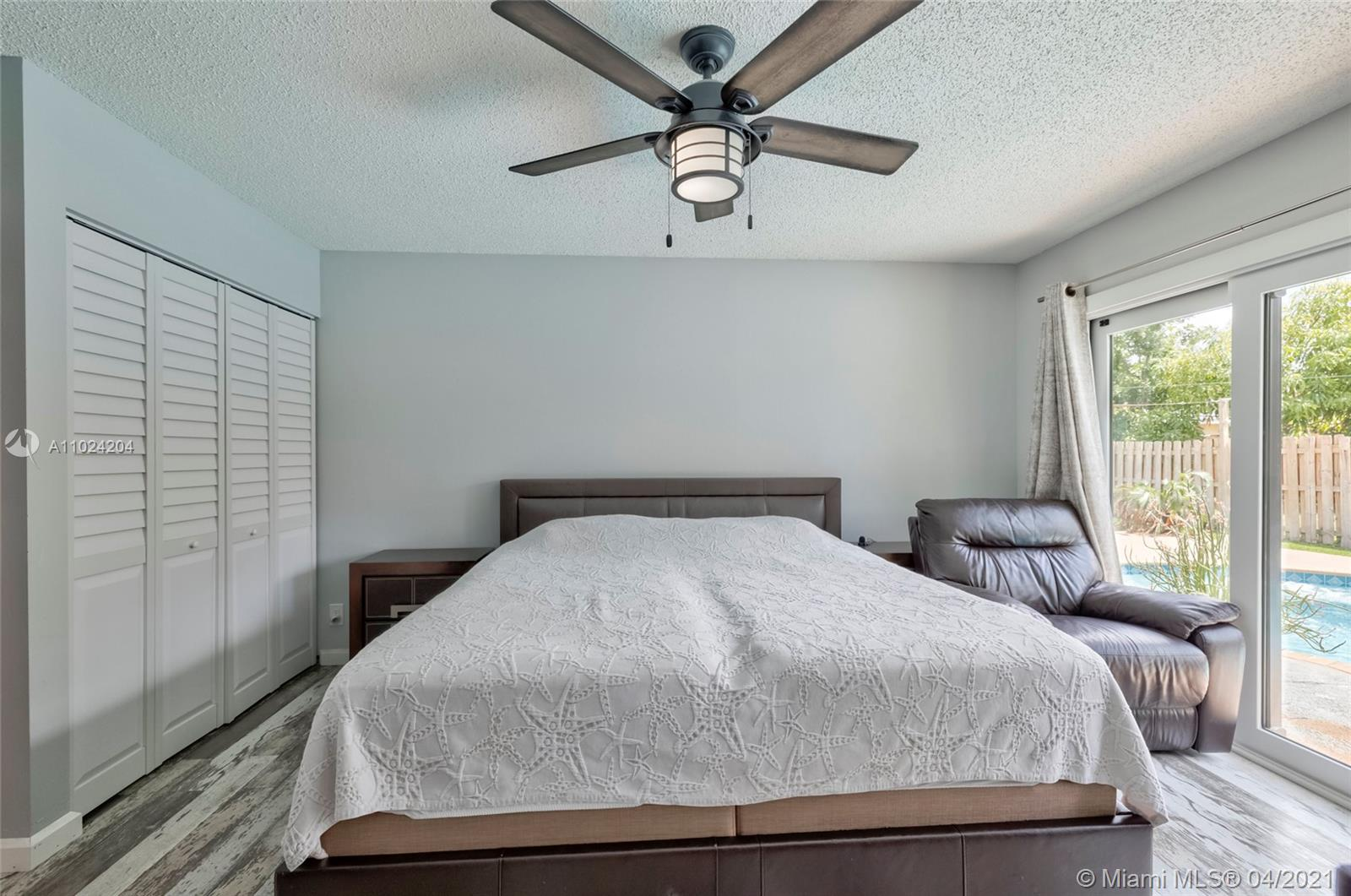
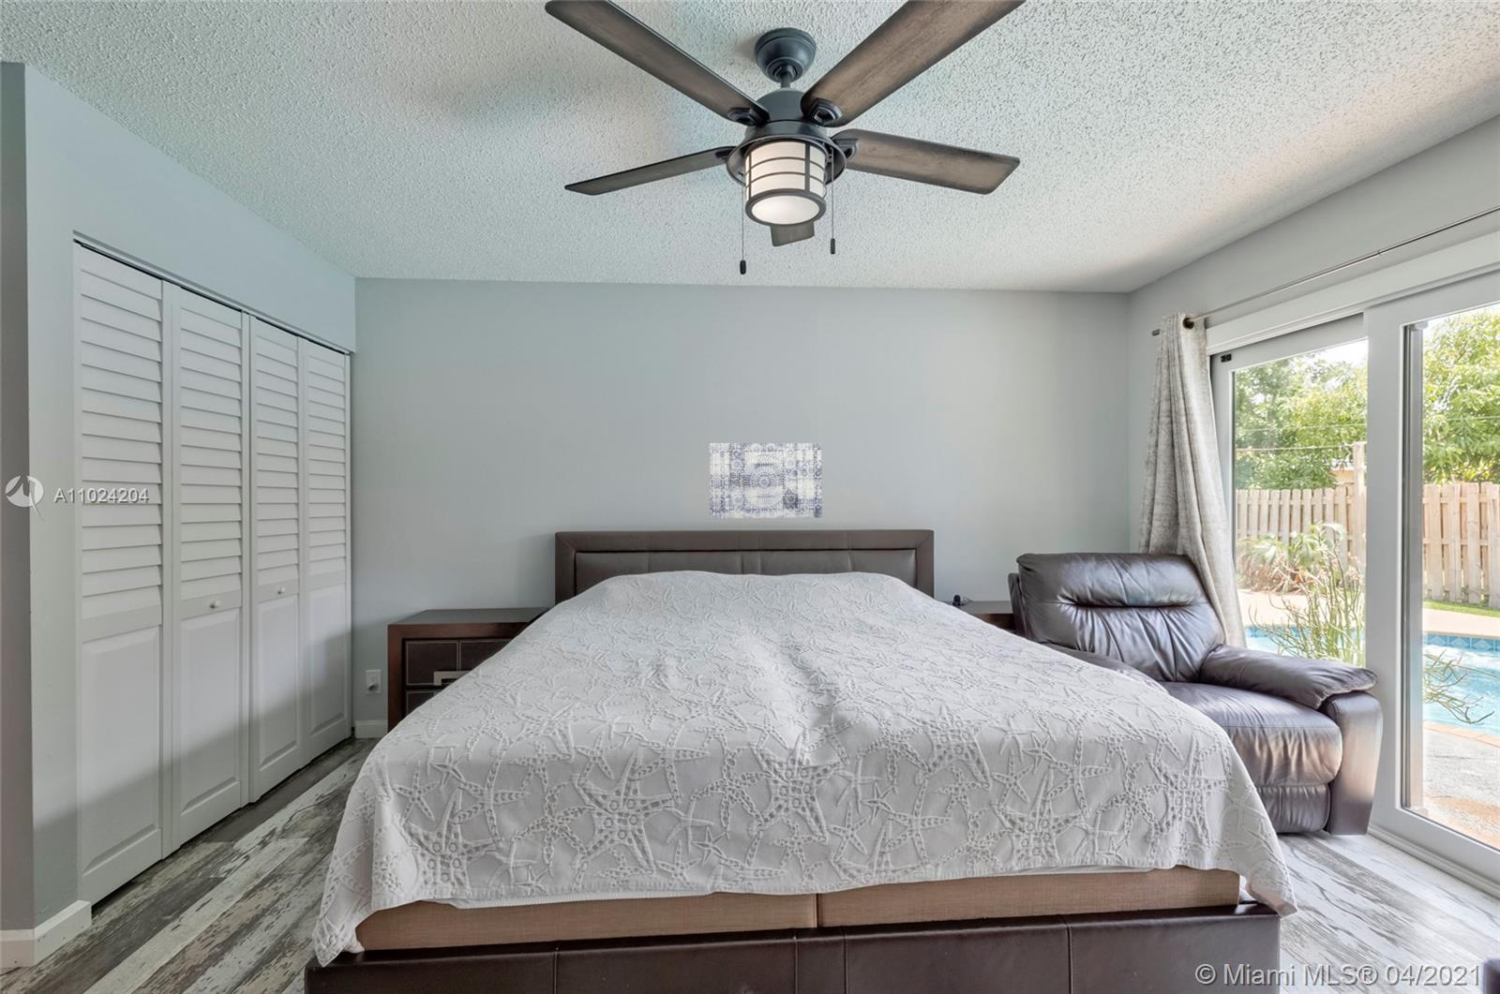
+ wall art (765, 480)
